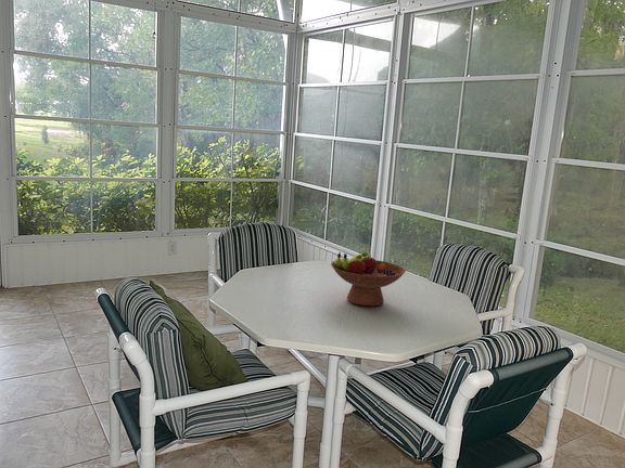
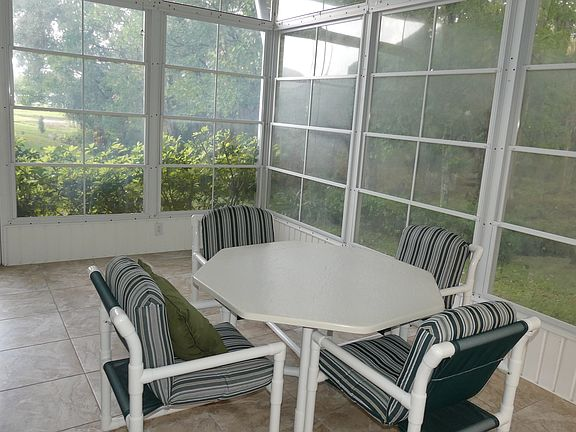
- fruit bowl (367, 277)
